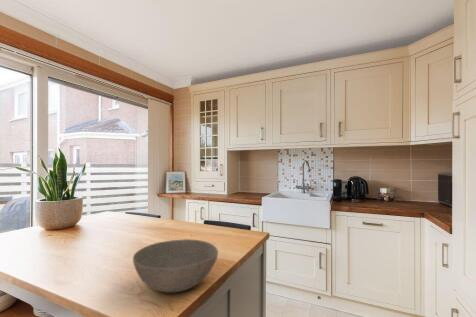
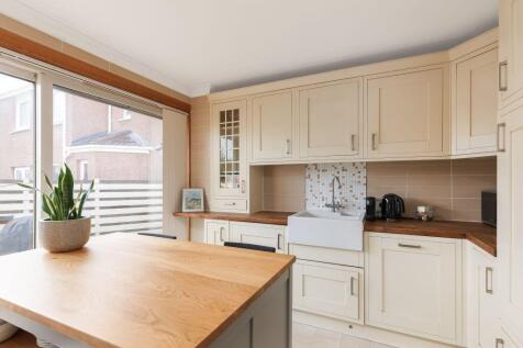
- bowl (177, 266)
